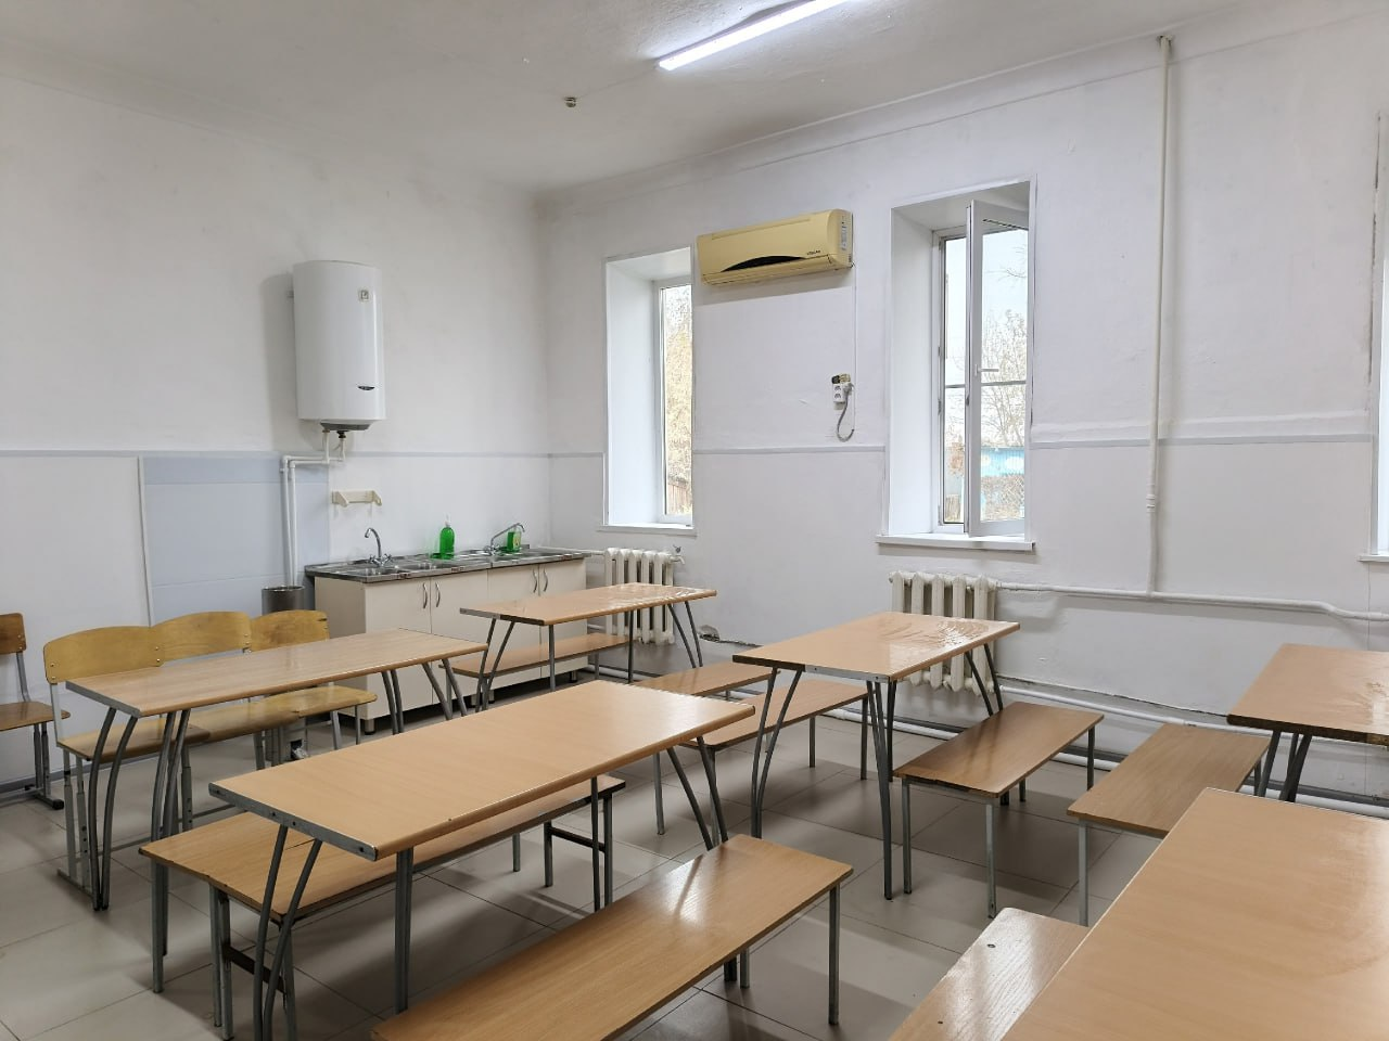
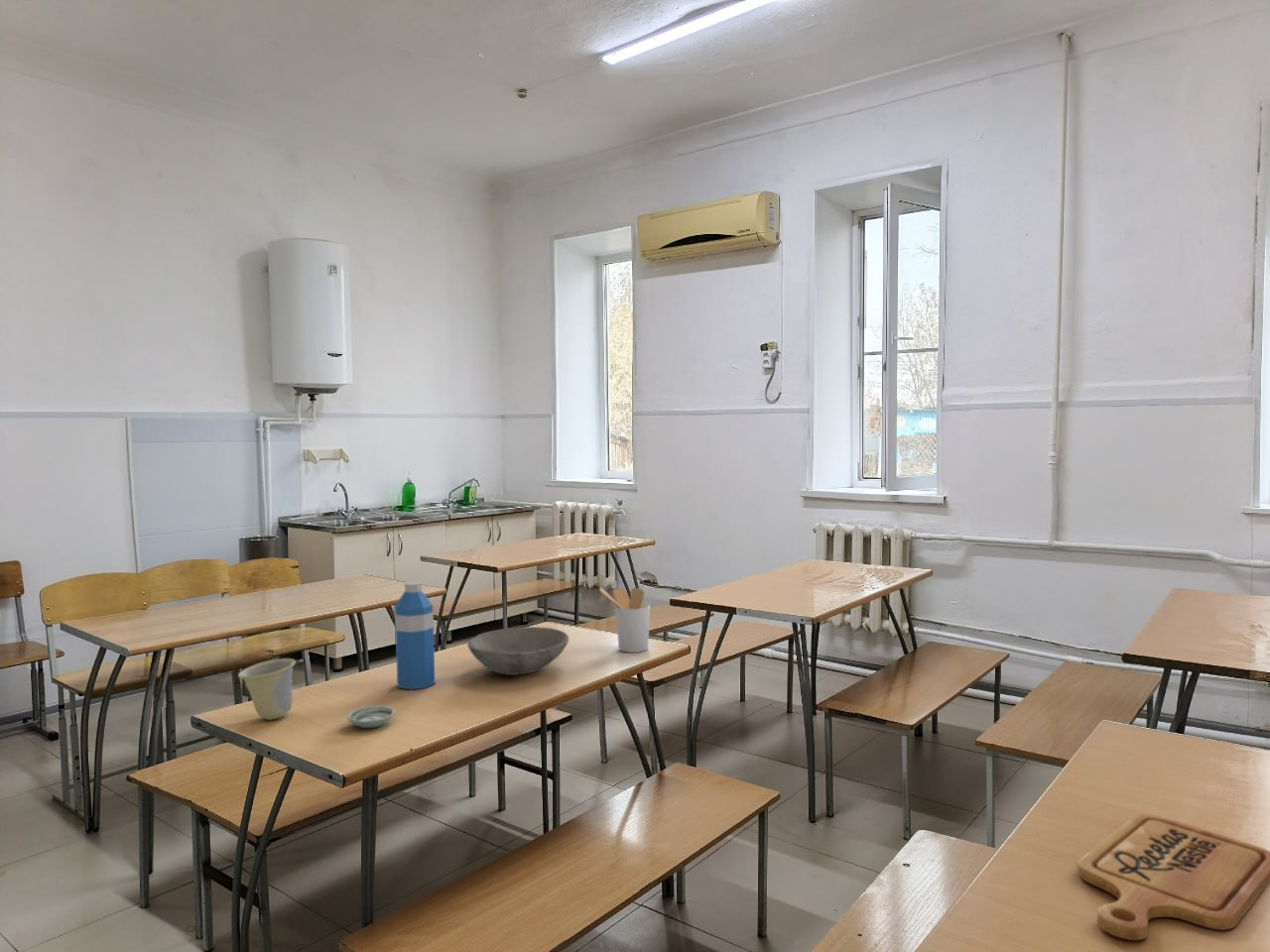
+ cutting board (1165, 878)
+ cup (268, 690)
+ saucer (371, 718)
+ water bottle (414, 633)
+ utensil holder (623, 617)
+ bowl (519, 654)
